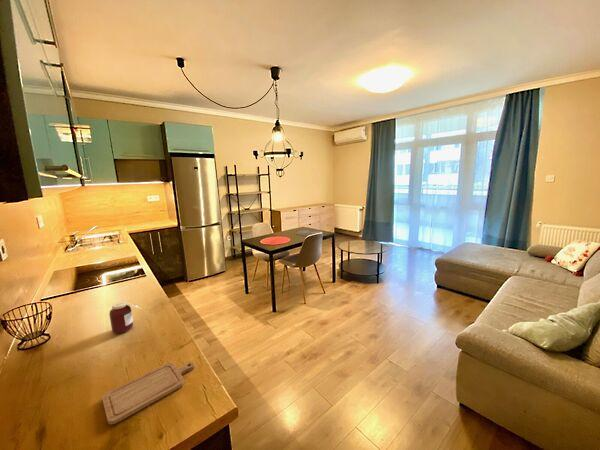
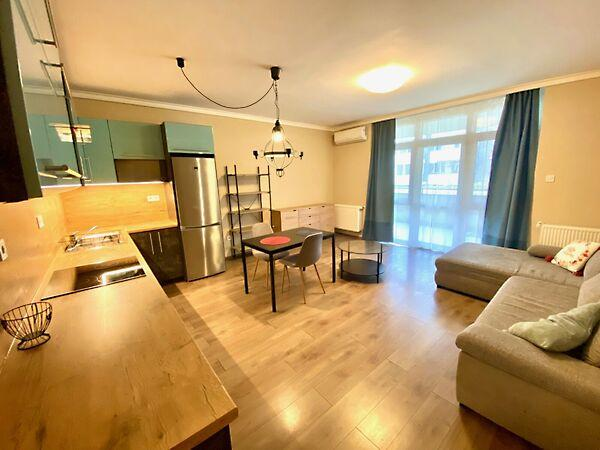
- jar (125, 315)
- chopping board (154, 384)
